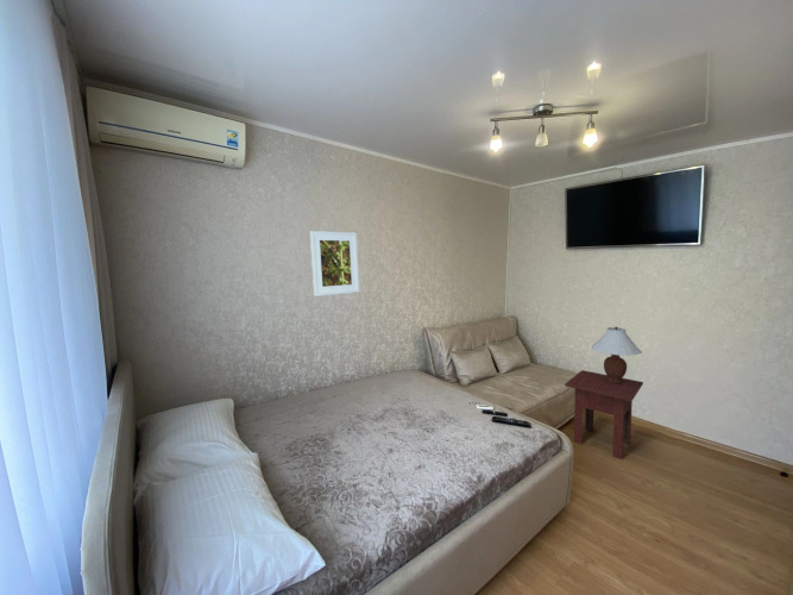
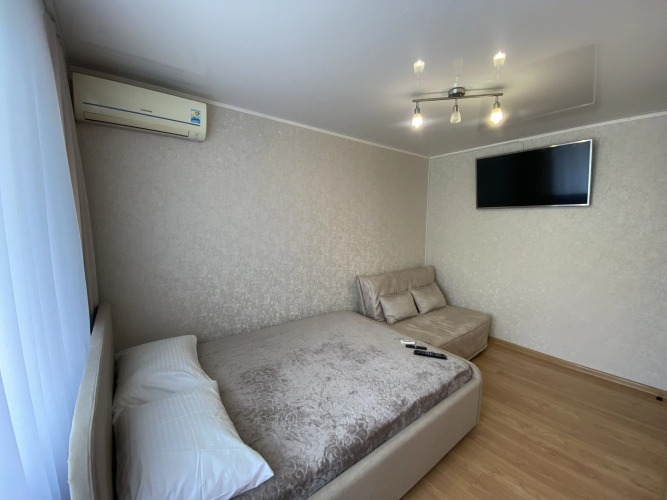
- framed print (335, 263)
- side table (603, 412)
- table lamp (615, 353)
